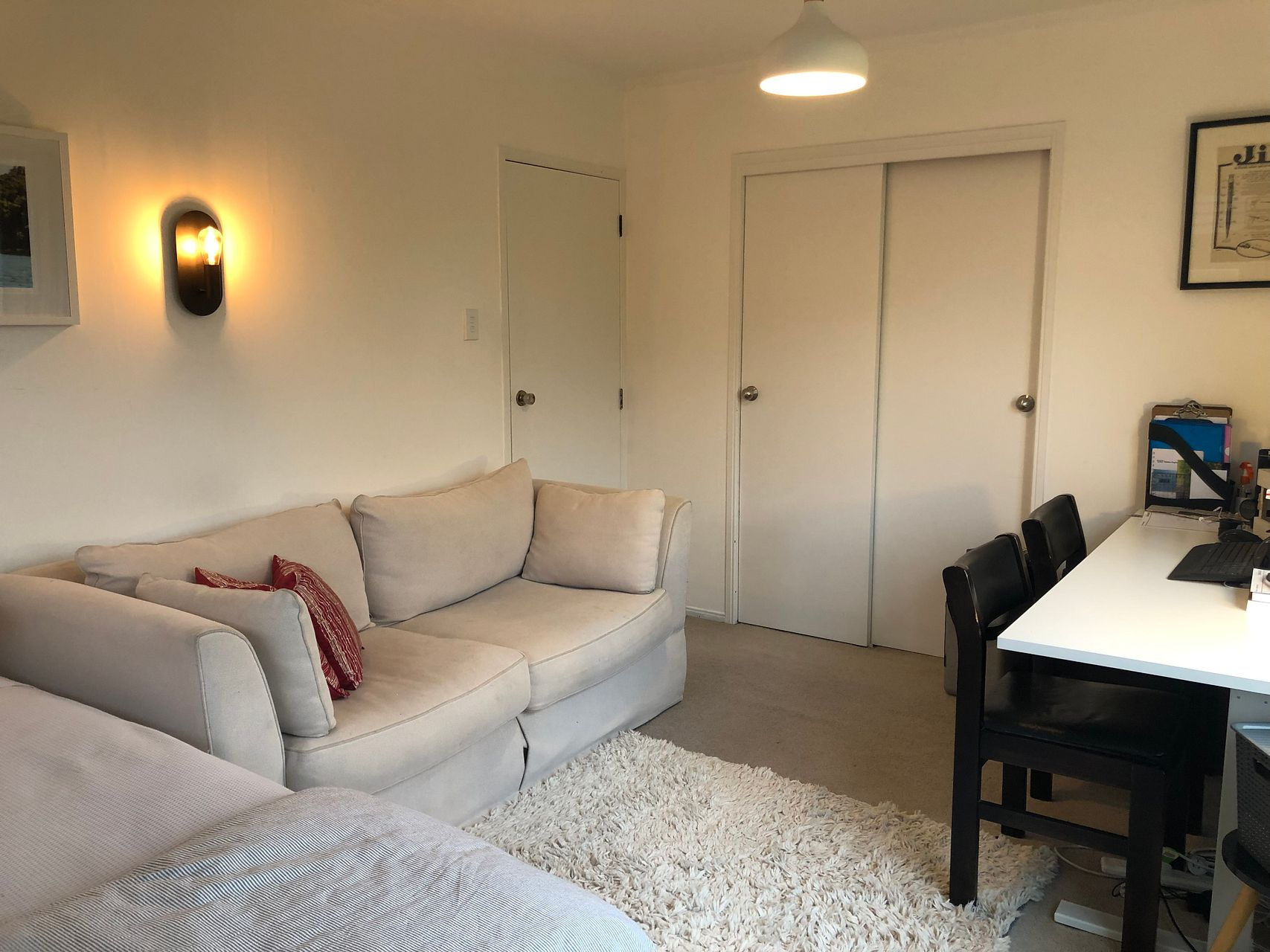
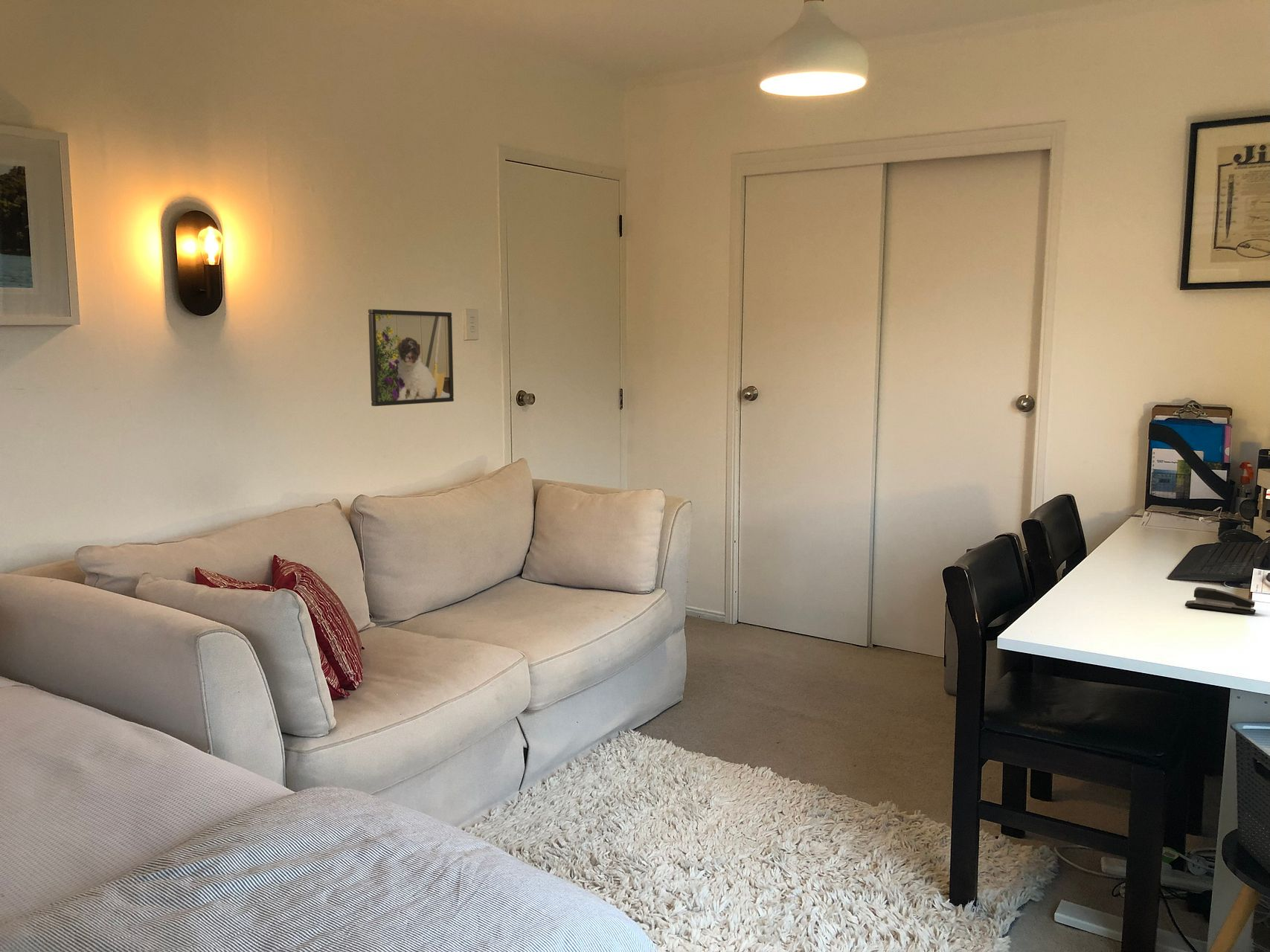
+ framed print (413, 357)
+ stapler (1220, 599)
